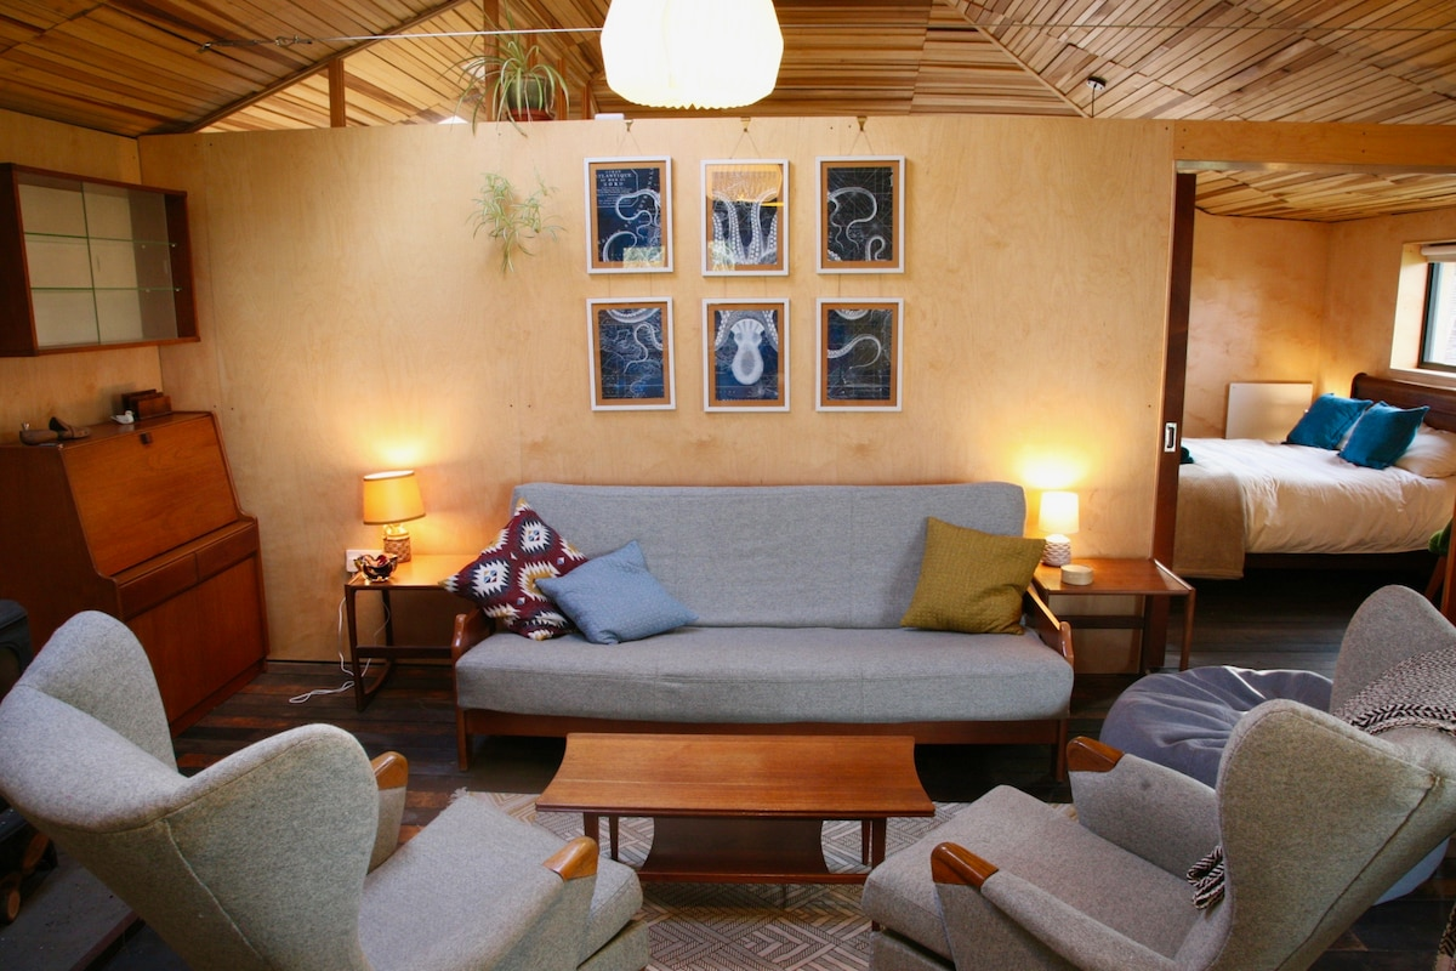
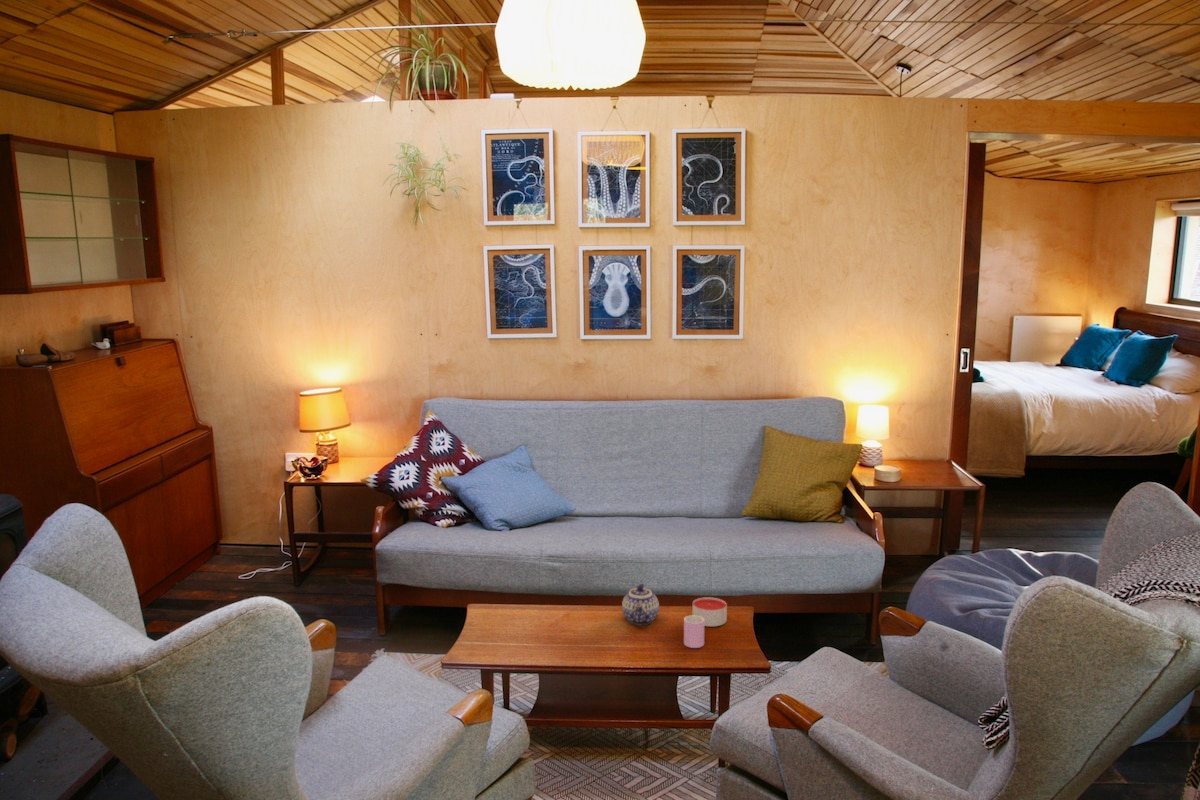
+ cup (693, 629)
+ candle (709, 611)
+ teapot (640, 603)
